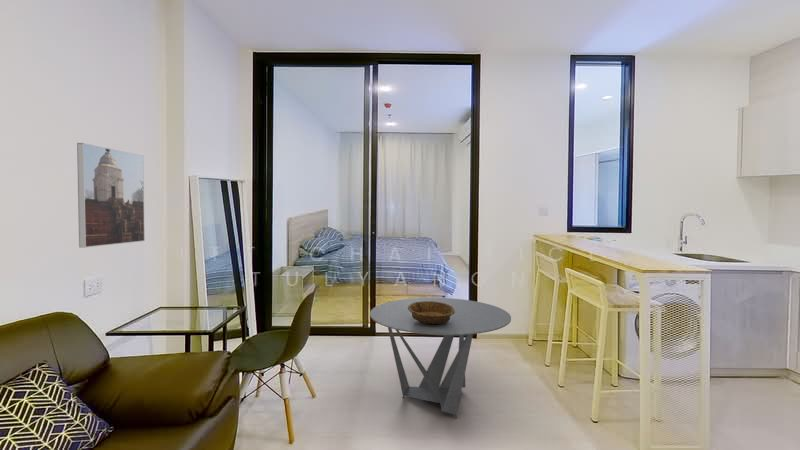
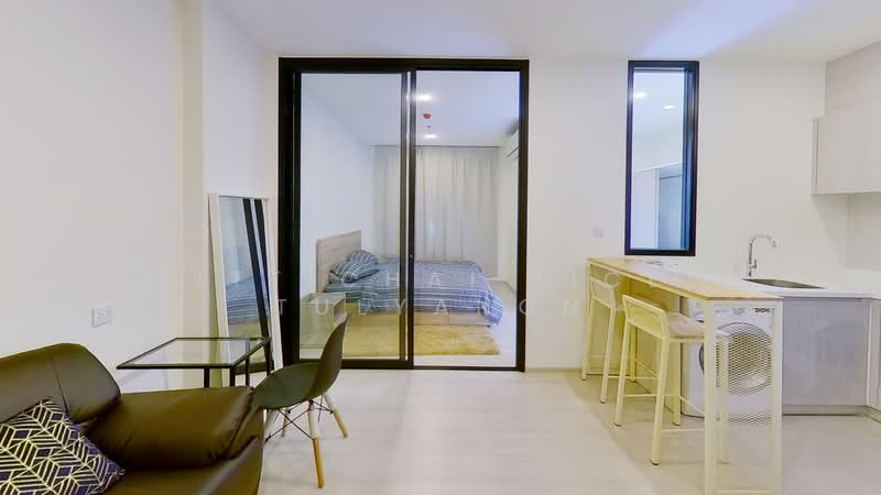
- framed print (114, 197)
- coffee table (438, 356)
- decorative bowl (431, 313)
